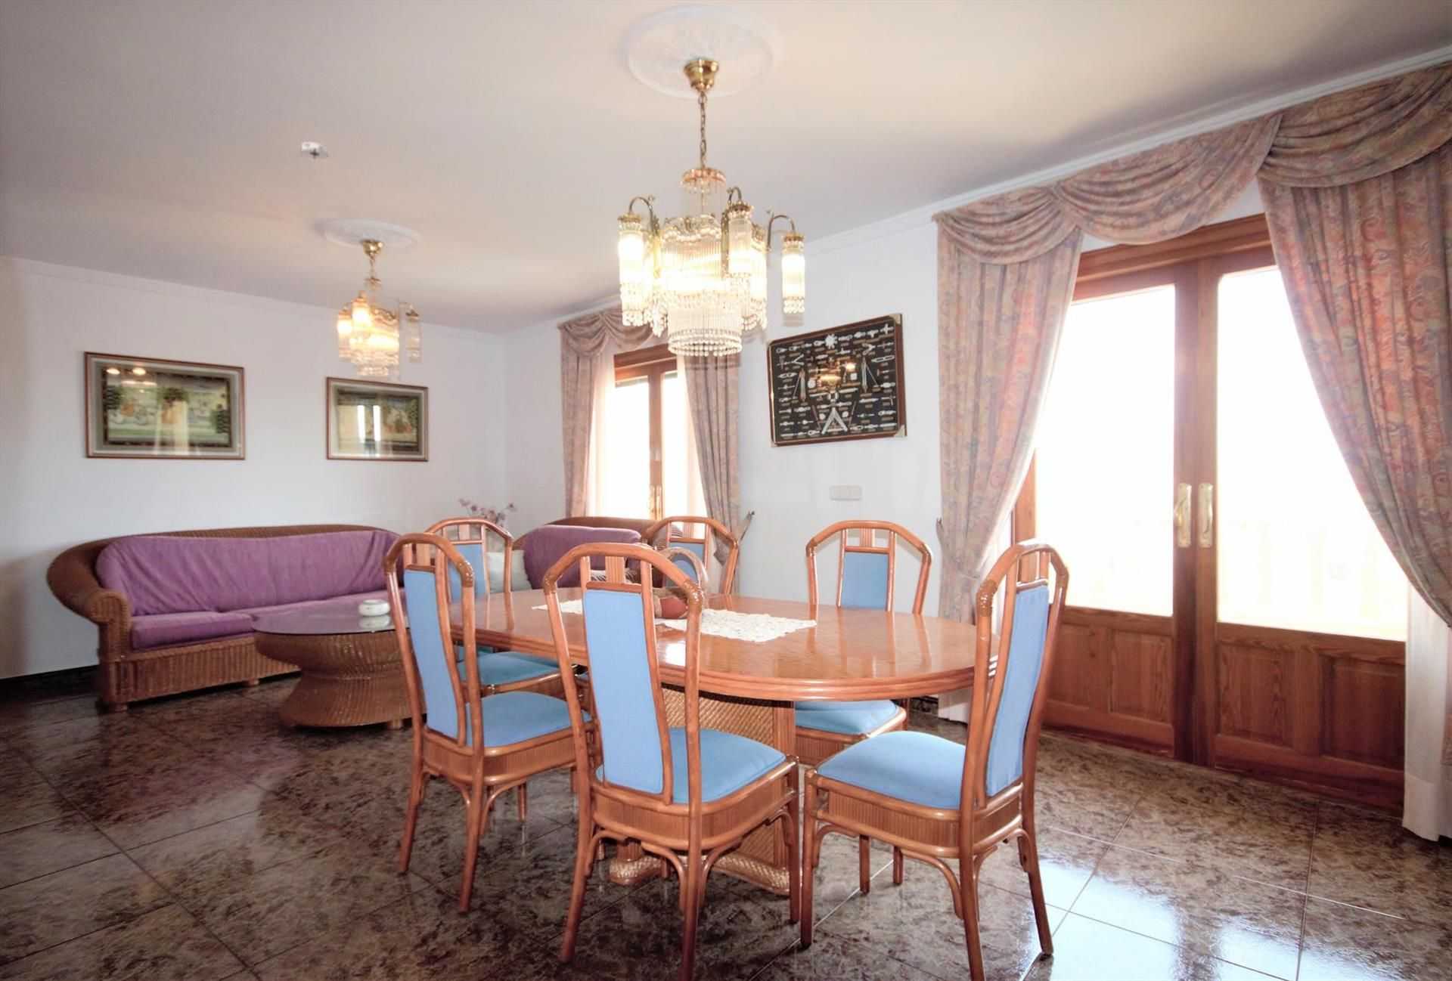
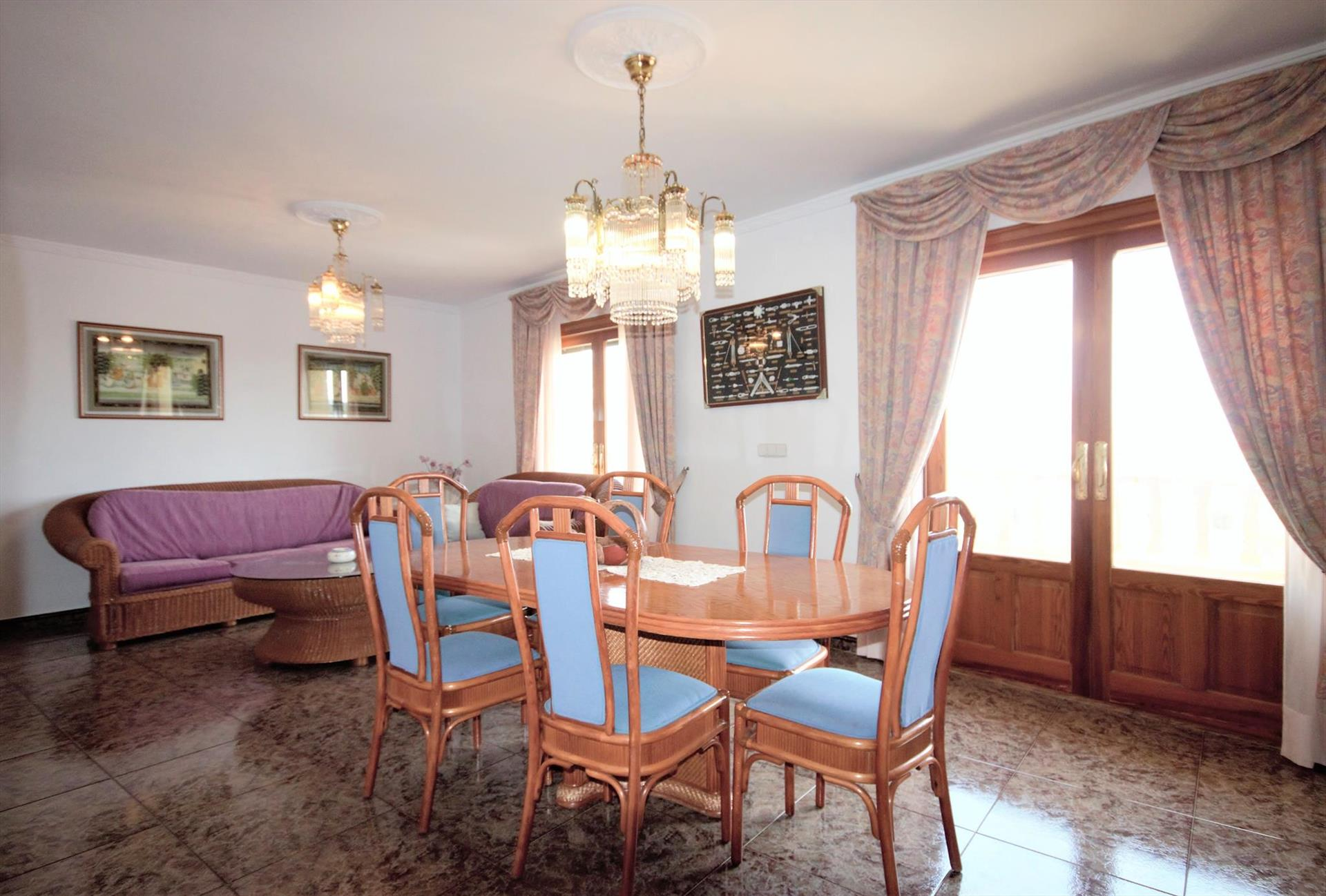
- smoke detector (313, 150)
